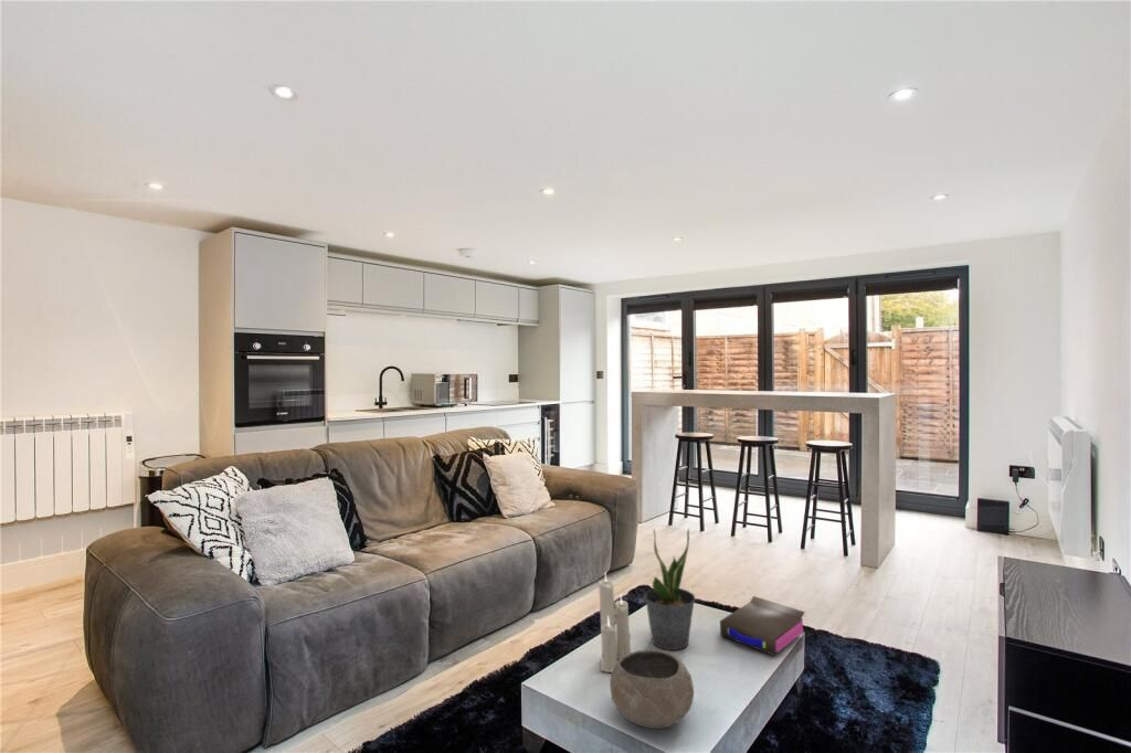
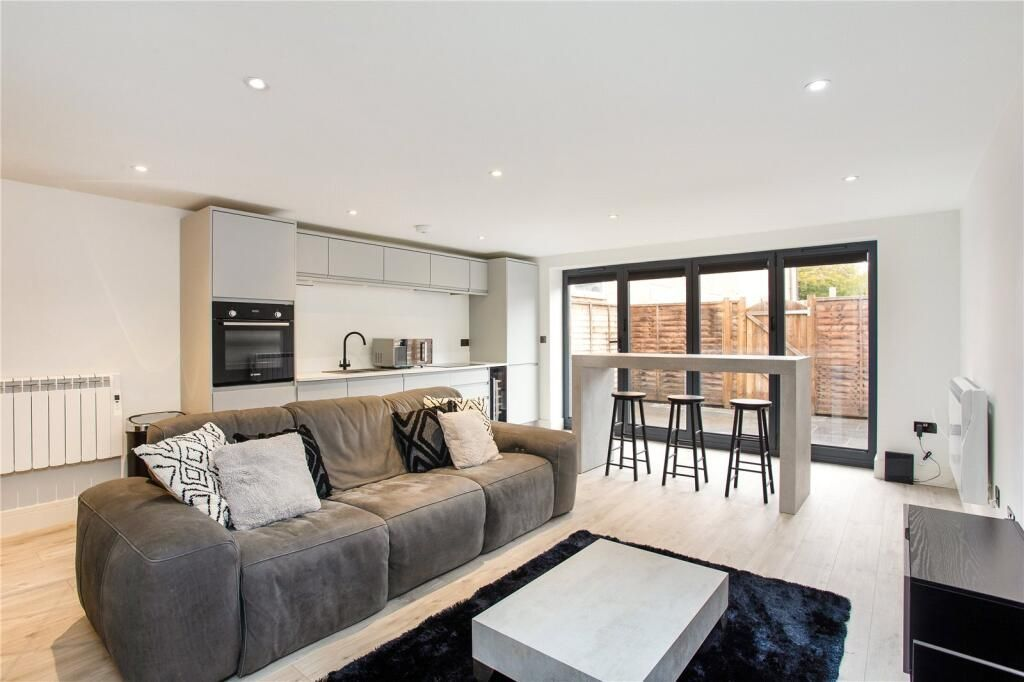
- book (761, 624)
- bowl (652, 688)
- potted plant (669, 585)
- candle (612, 614)
